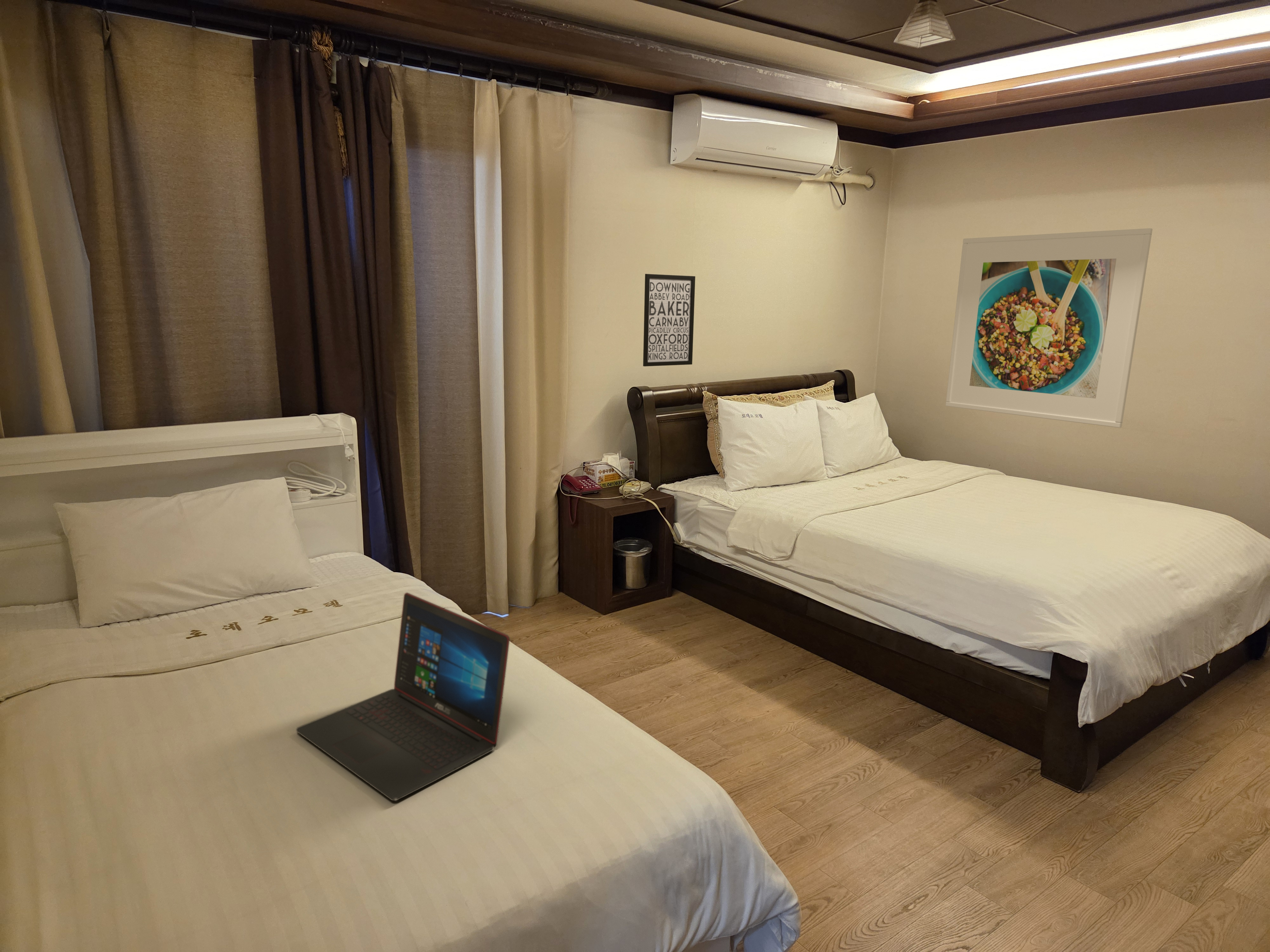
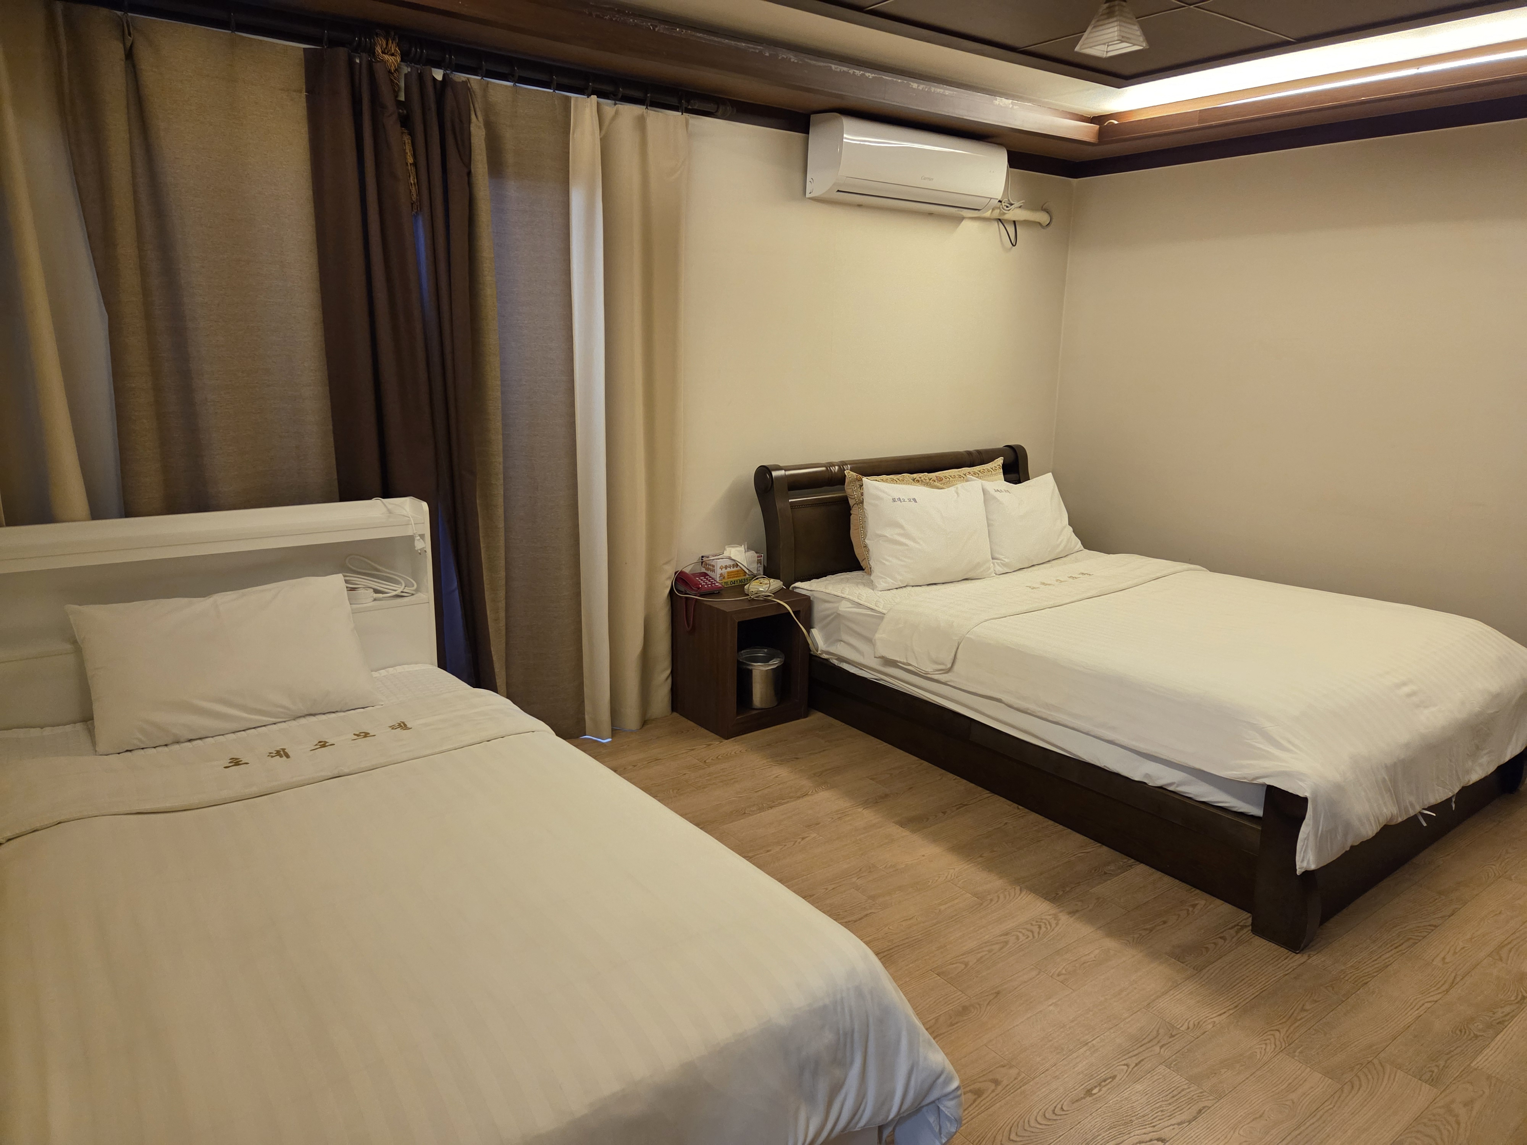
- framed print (1037, 327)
- laptop (400, 685)
- wall art (669, 321)
